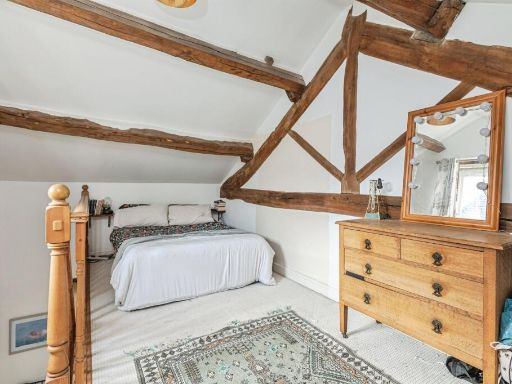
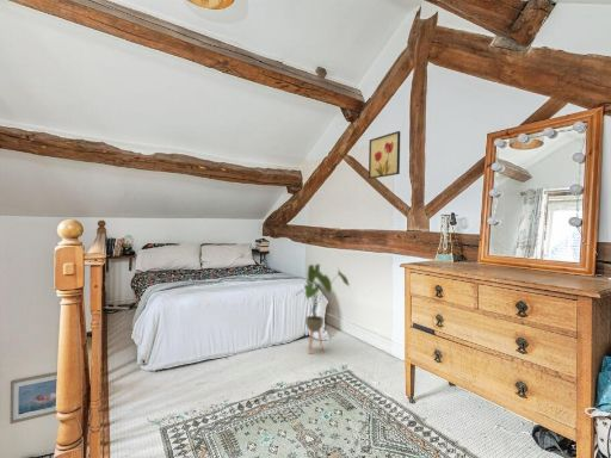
+ wall art (384, 156)
+ house plant (316, 305)
